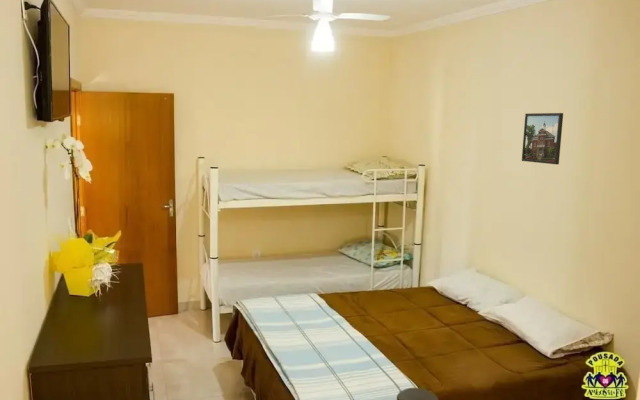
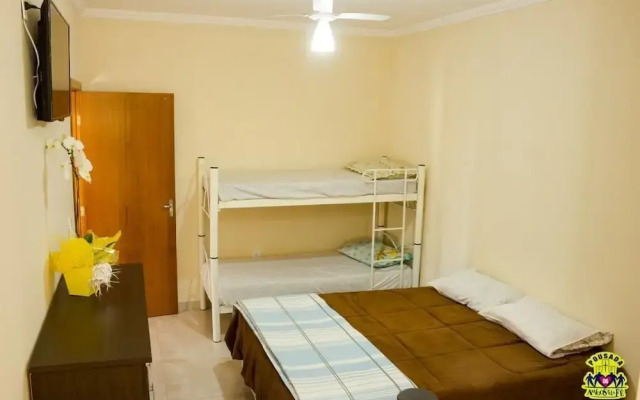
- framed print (541, 138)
